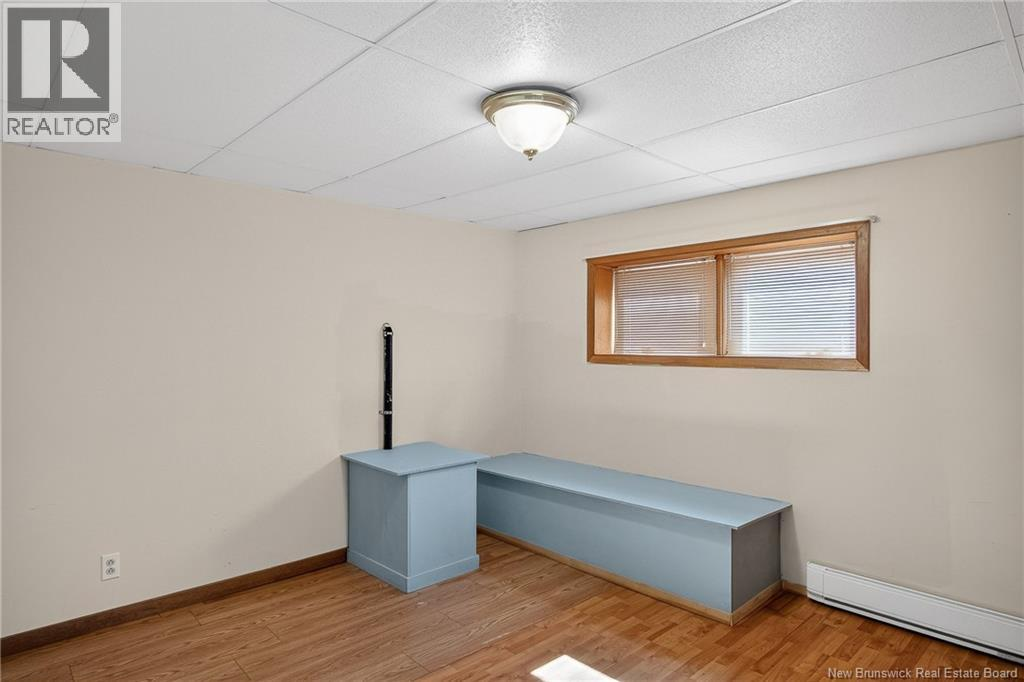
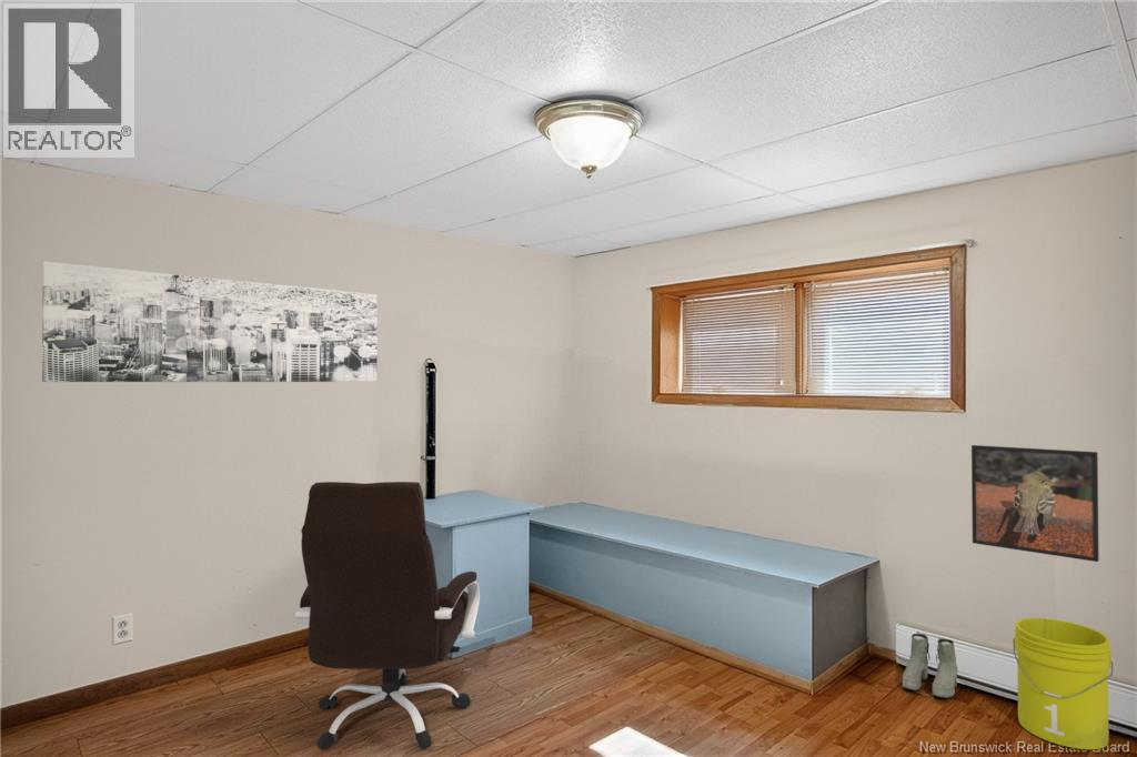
+ boots (927, 663)
+ bucket (1060, 679)
+ wall art (235, 331)
+ office chair (391, 591)
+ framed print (1032, 499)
